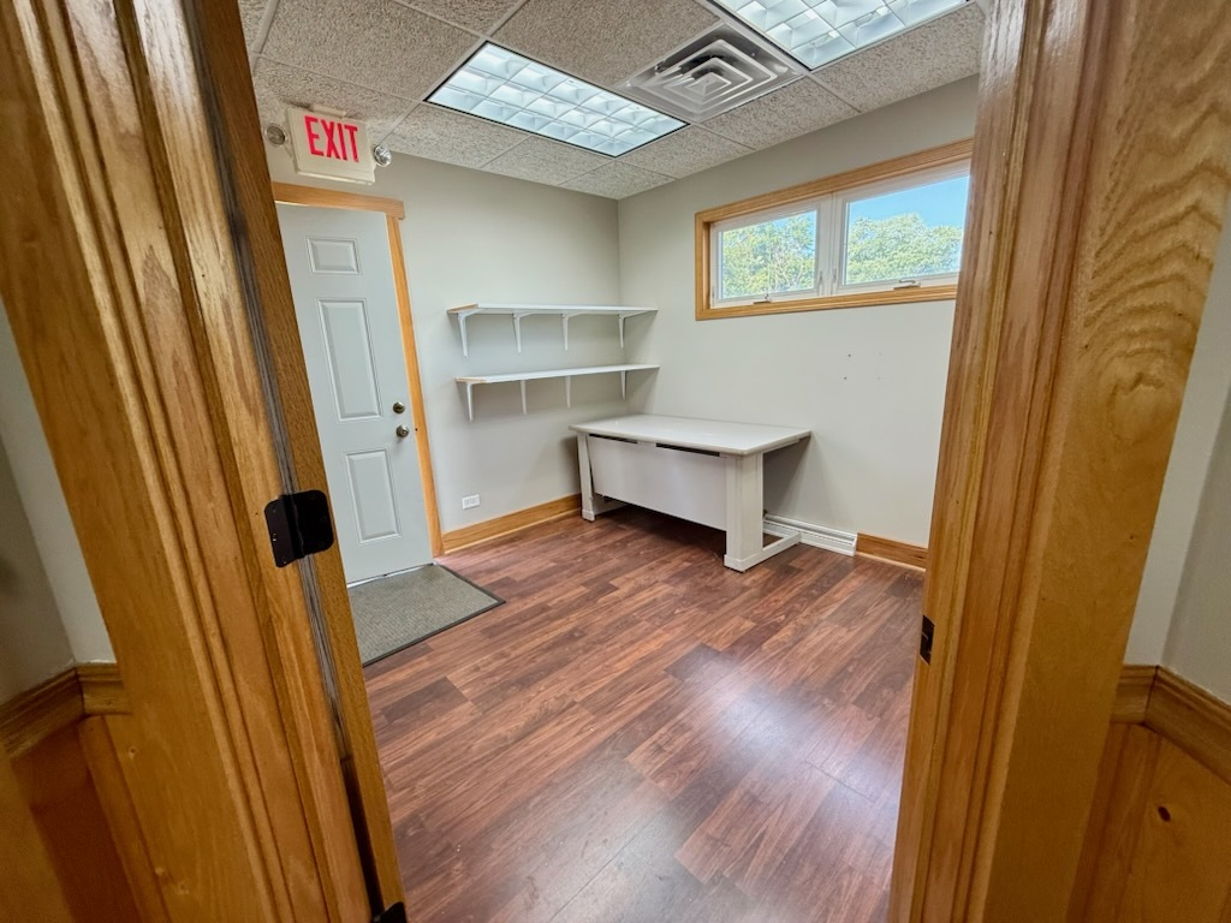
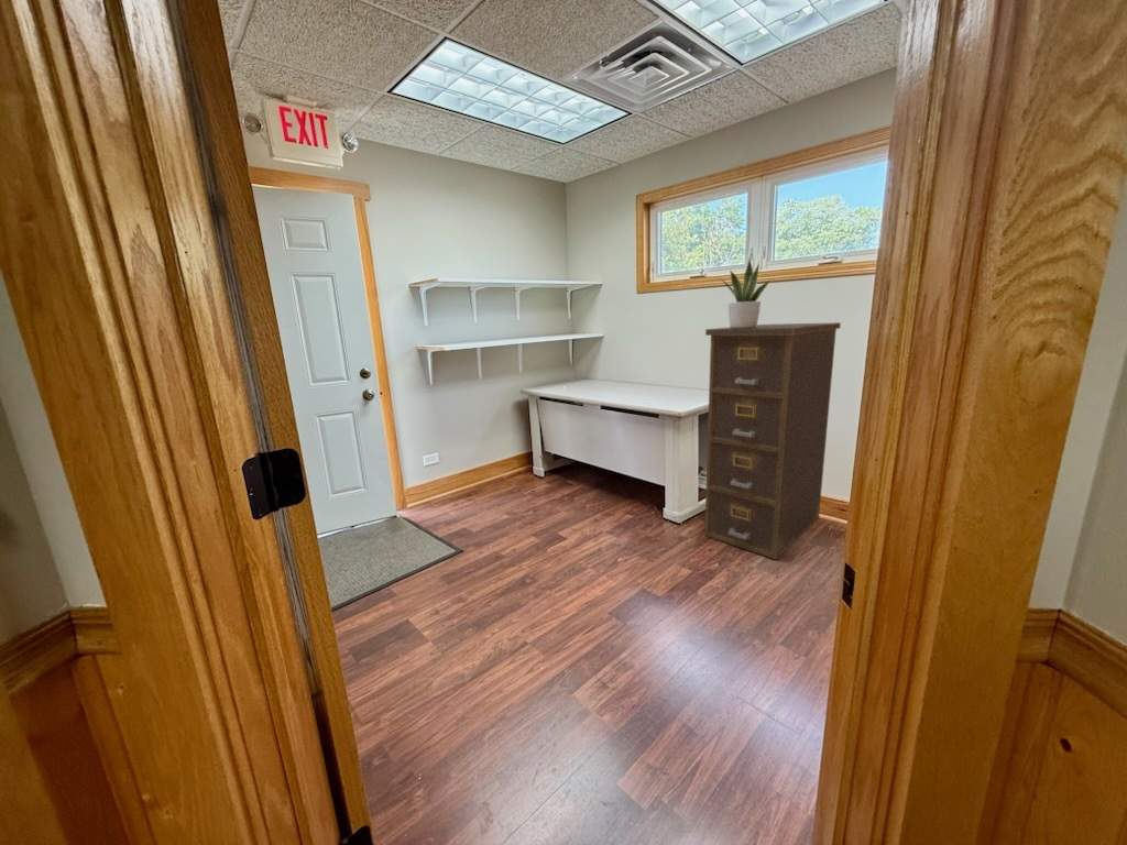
+ potted plant (743, 293)
+ filing cabinet (768, 431)
